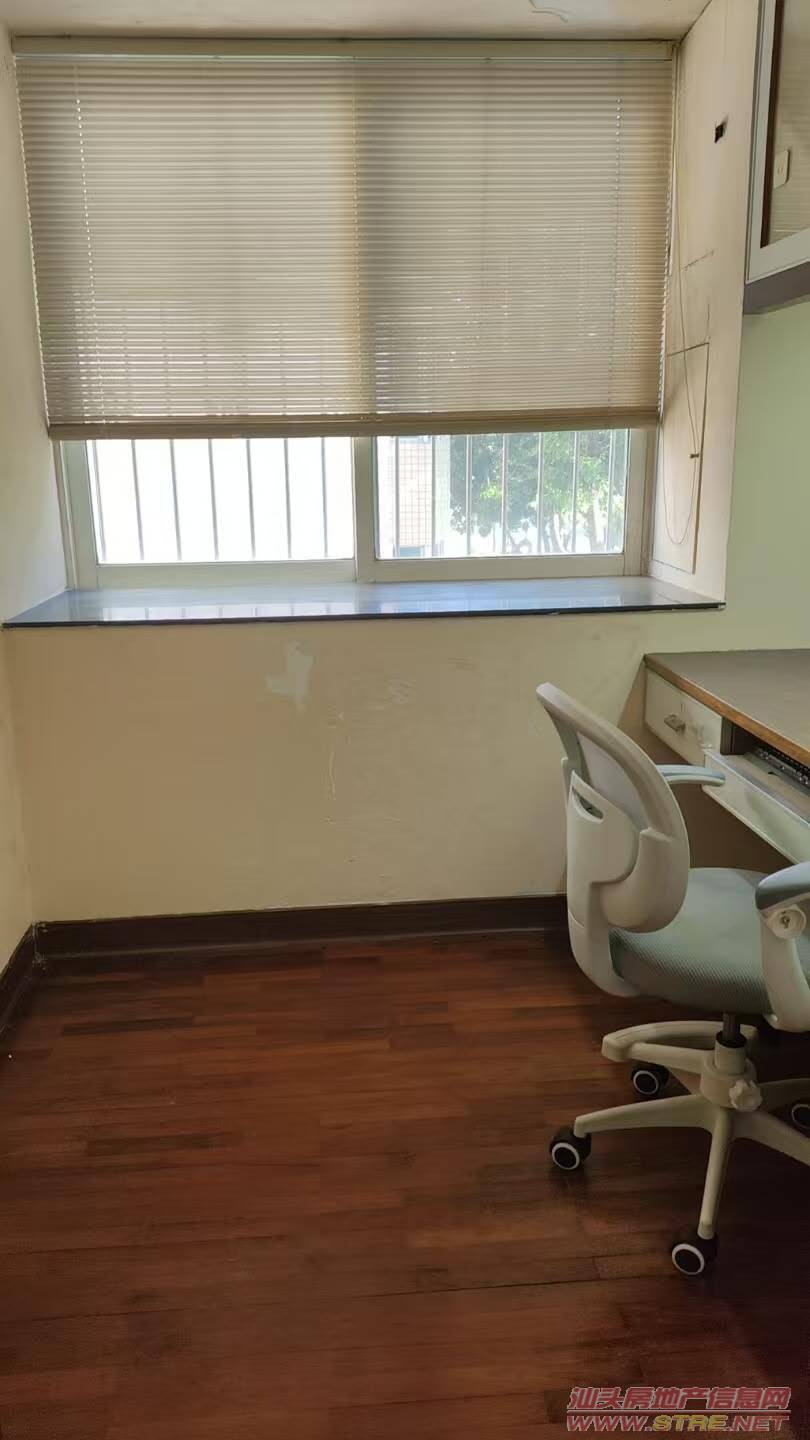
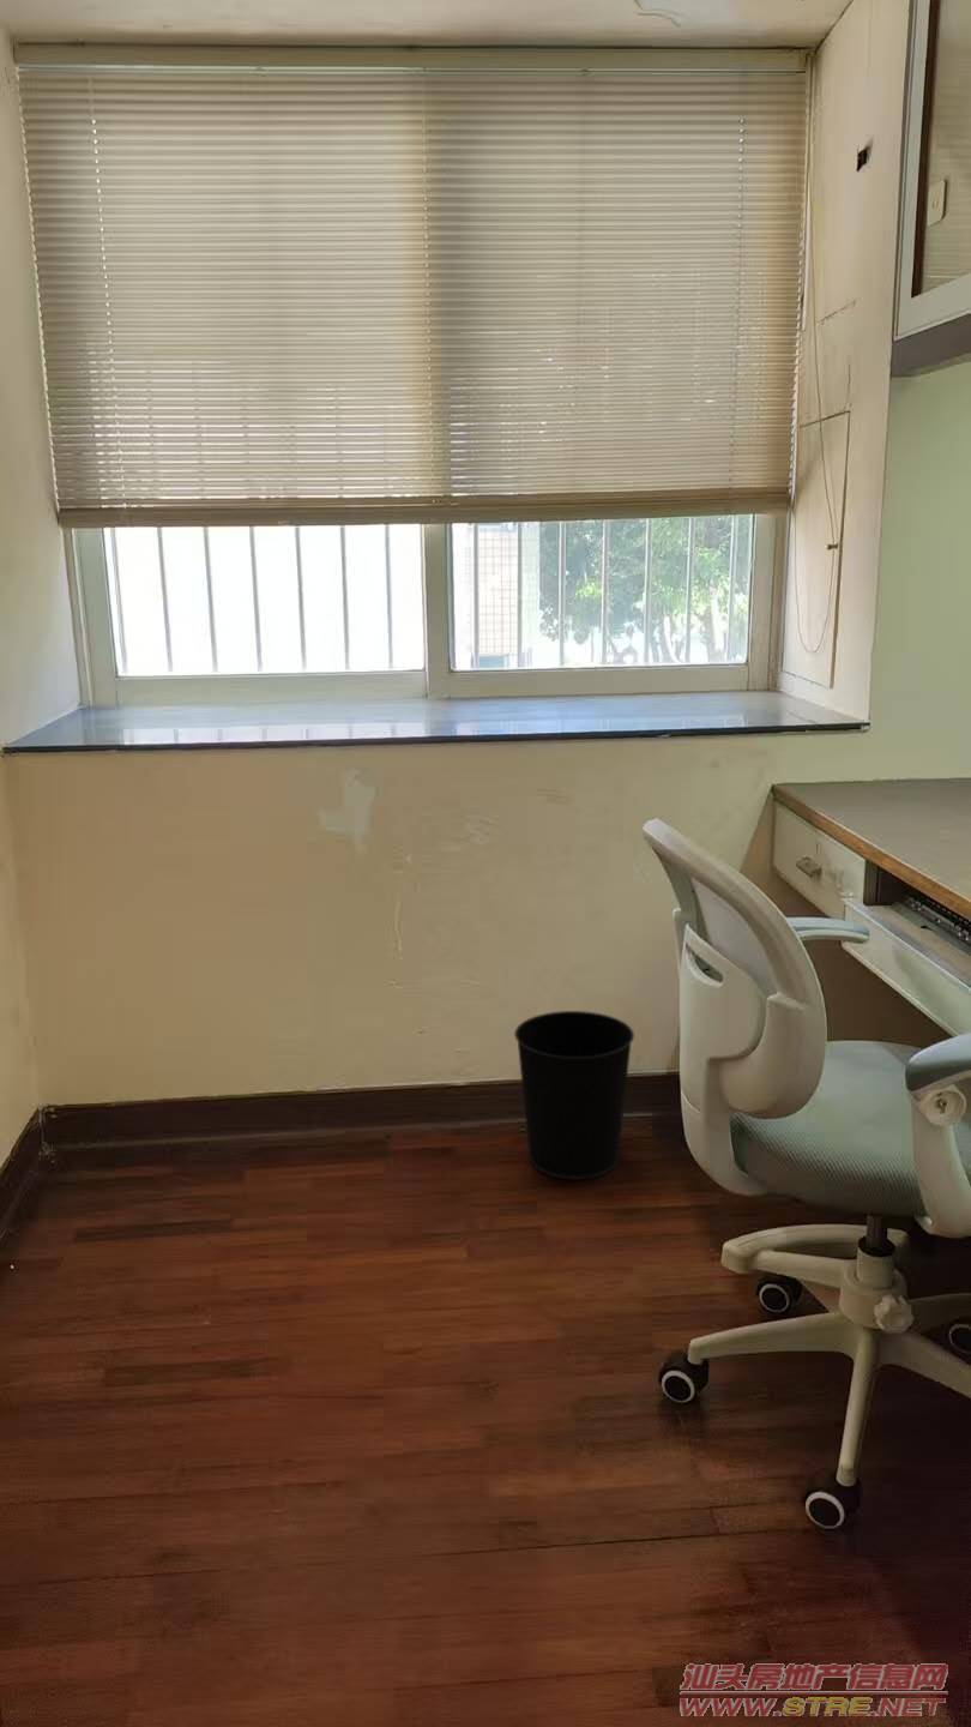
+ wastebasket (573, 1095)
